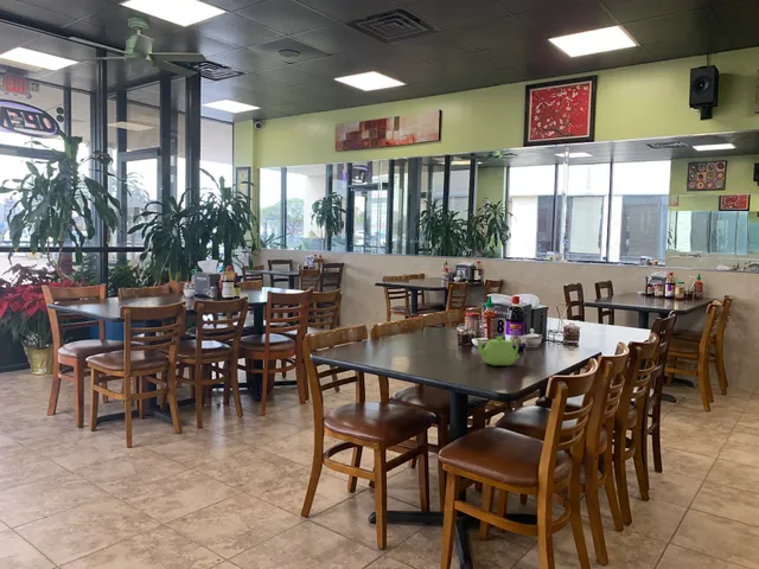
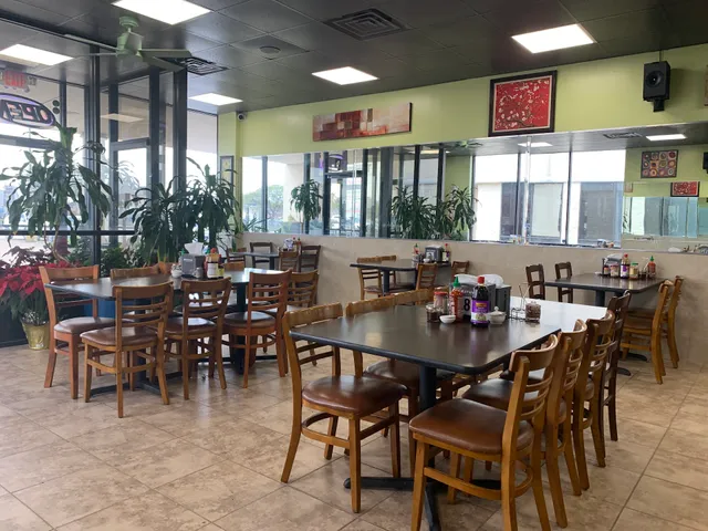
- teapot (496, 350)
